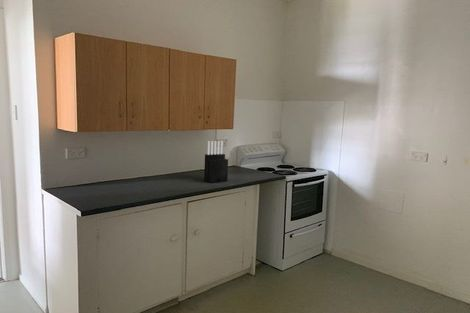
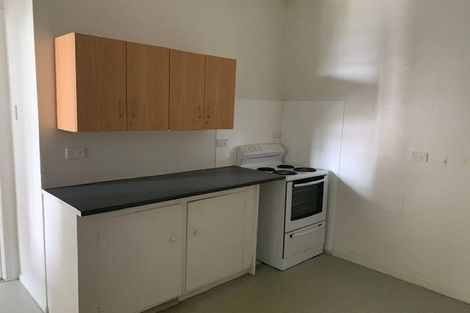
- knife block (217, 161)
